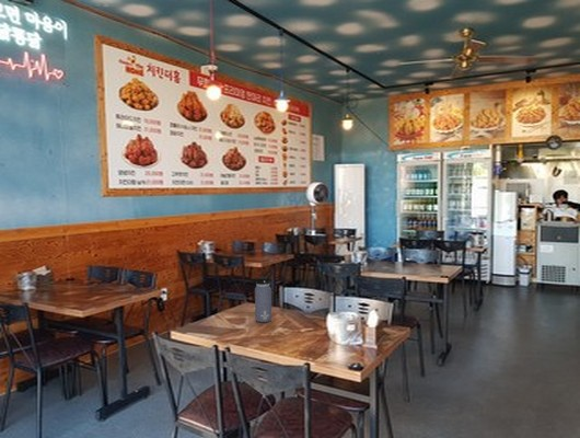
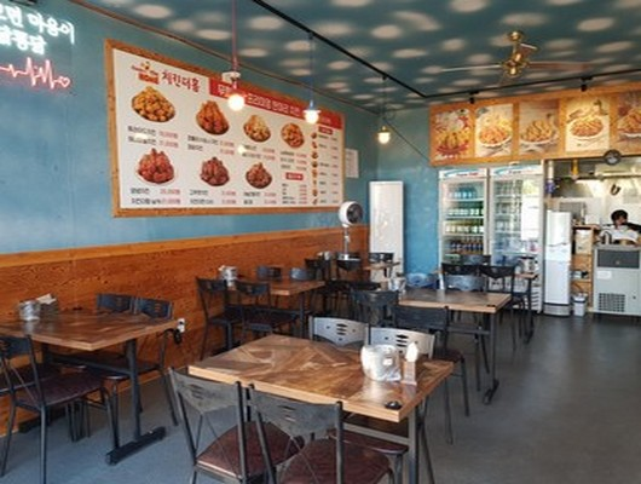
- water bottle (264, 296)
